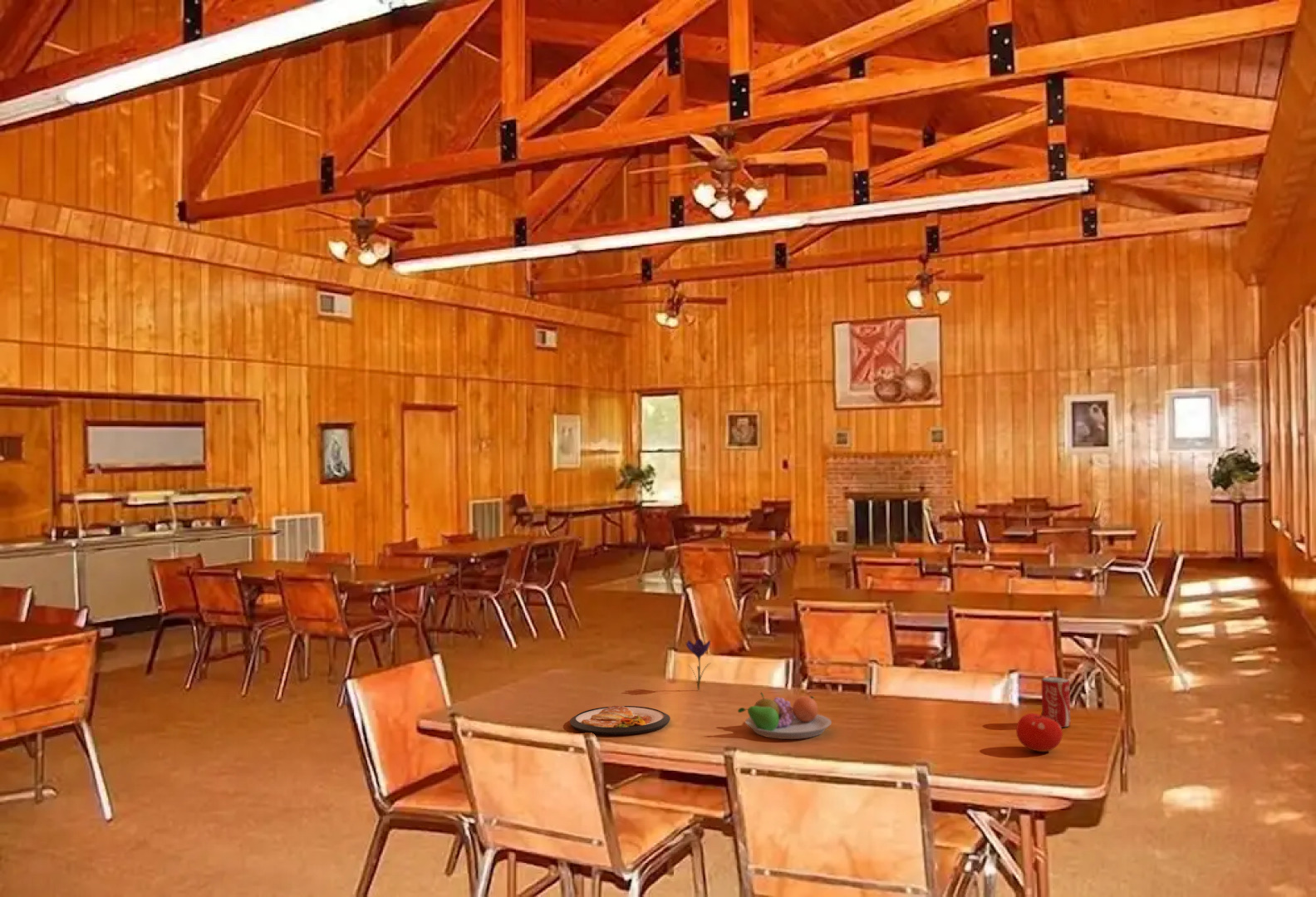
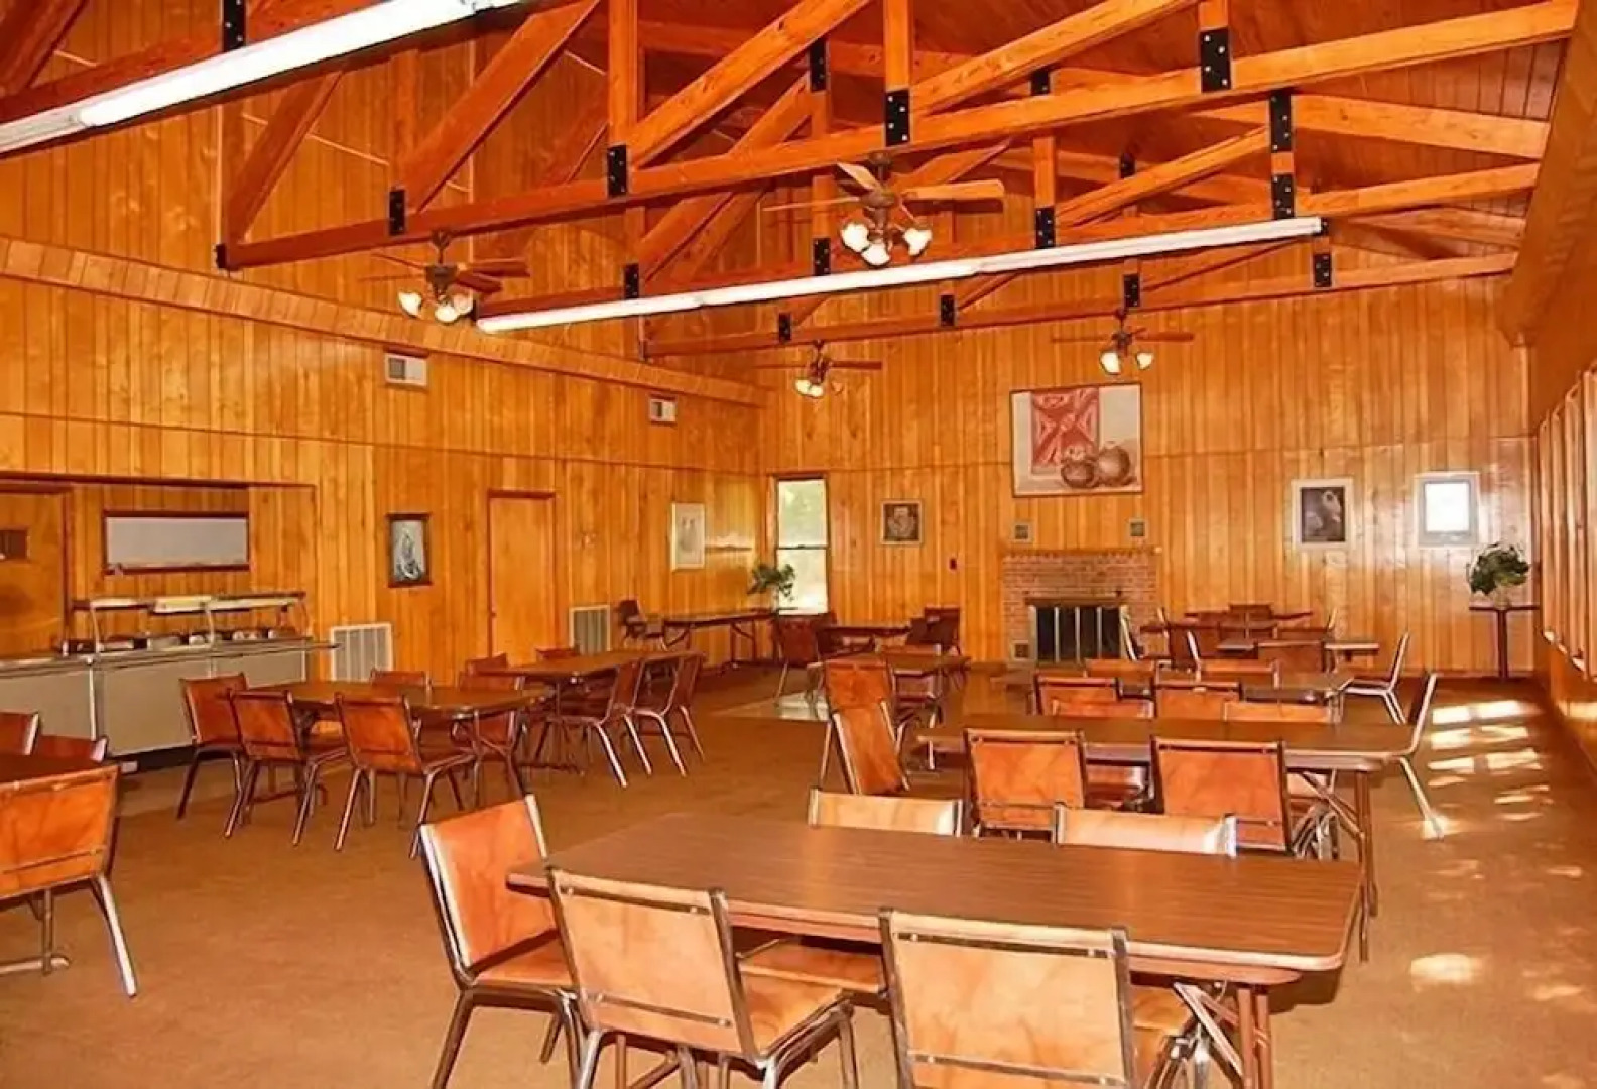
- beverage can (1055, 702)
- fruit (1039, 730)
- fruit bowl (784, 713)
- dish (620, 717)
- flower (699, 665)
